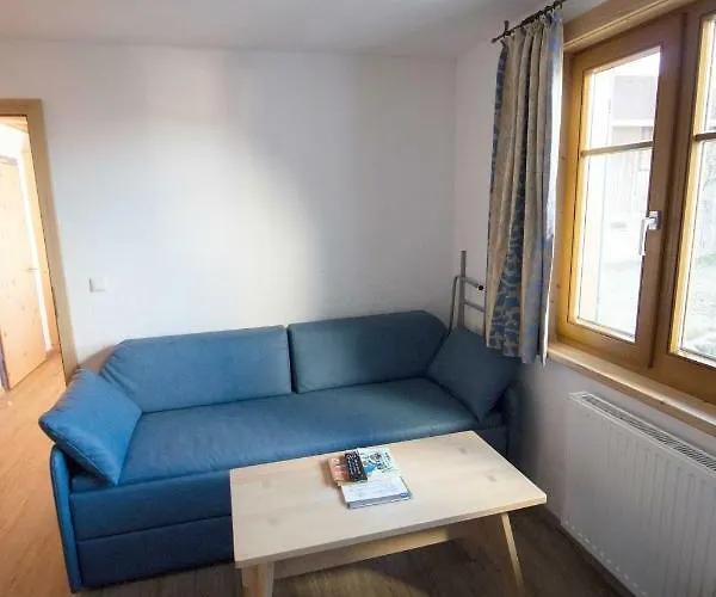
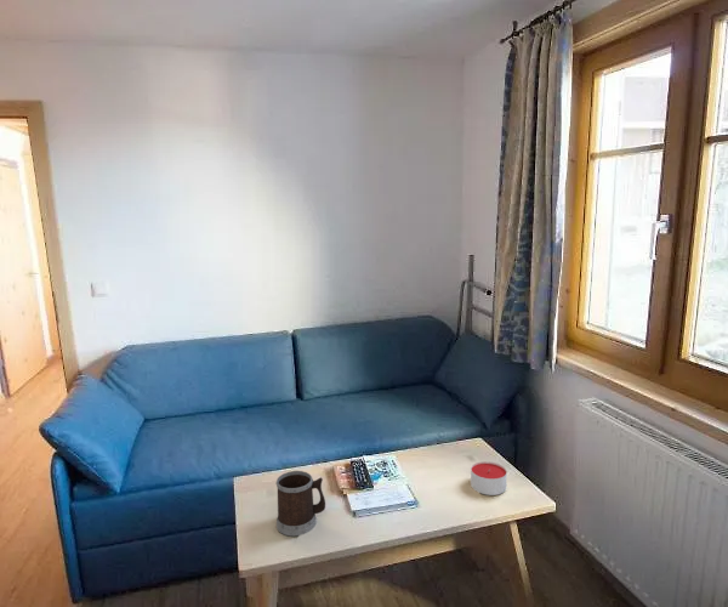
+ candle (488, 477)
+ mug (300, 500)
